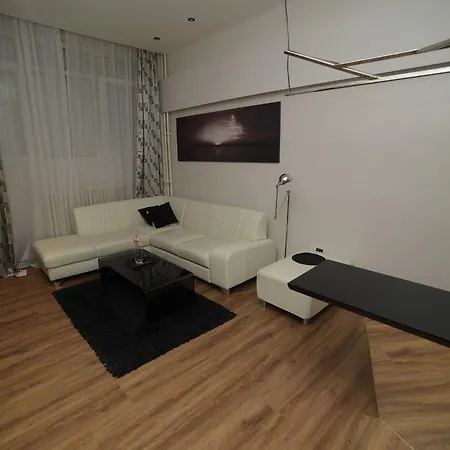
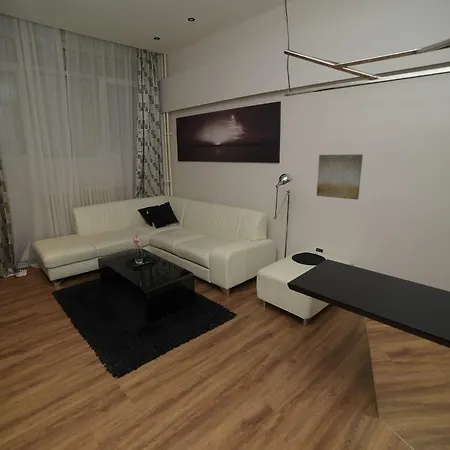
+ wall art (338, 176)
